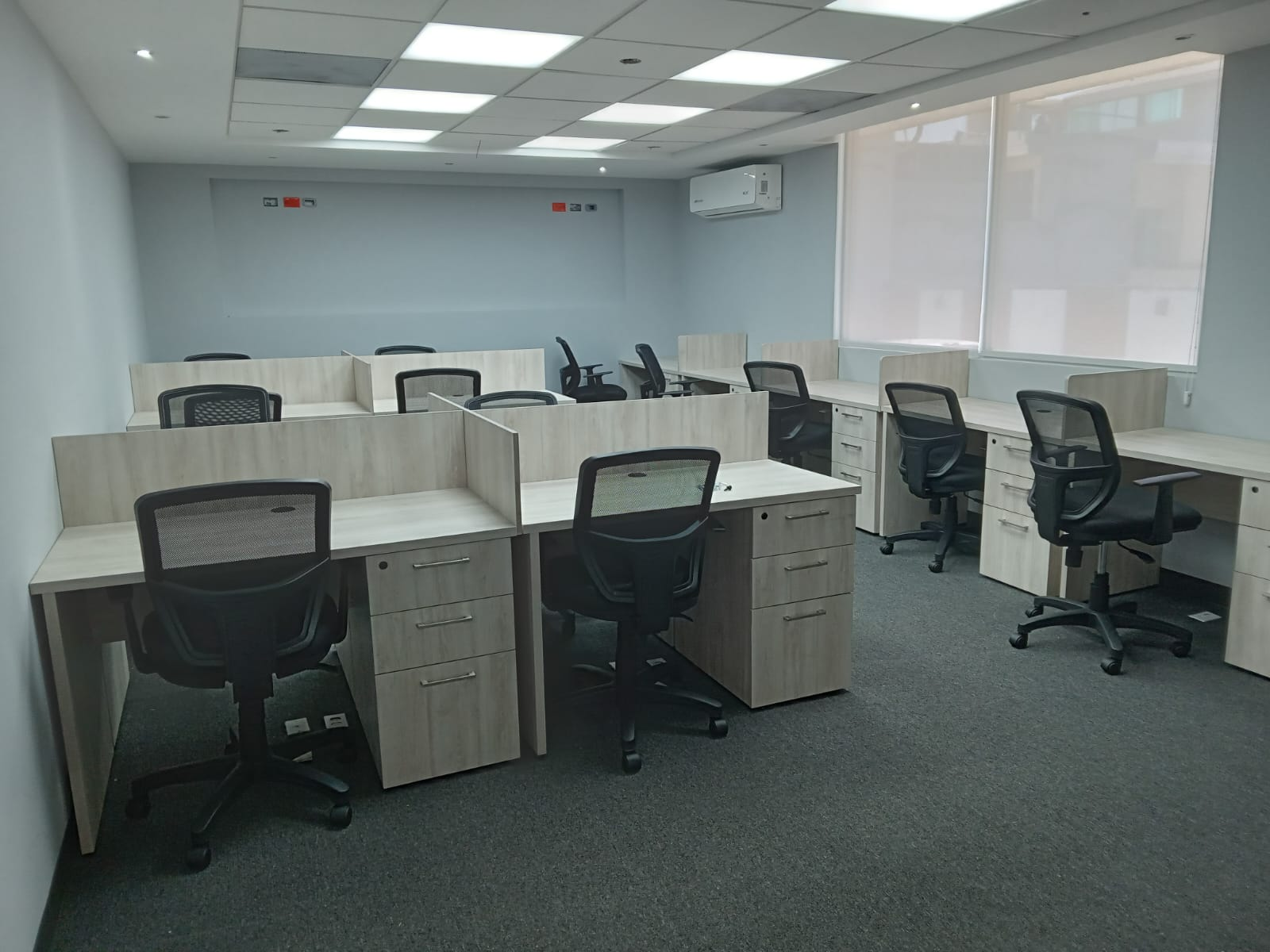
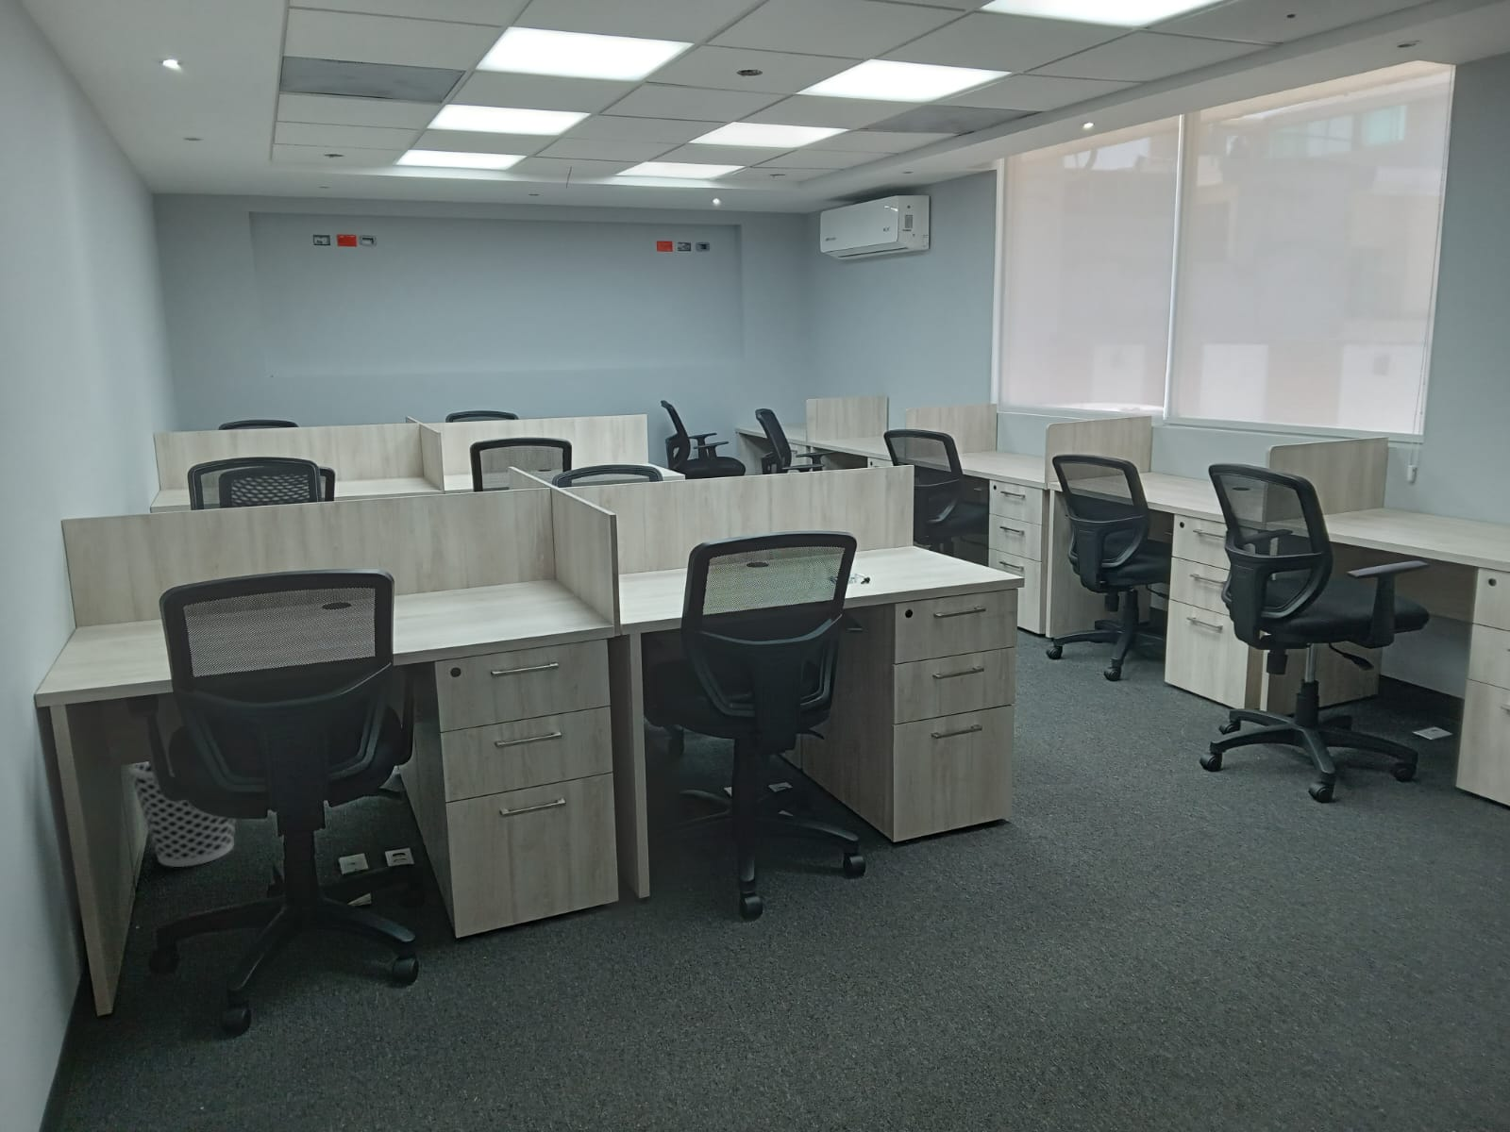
+ wastebasket (189, 805)
